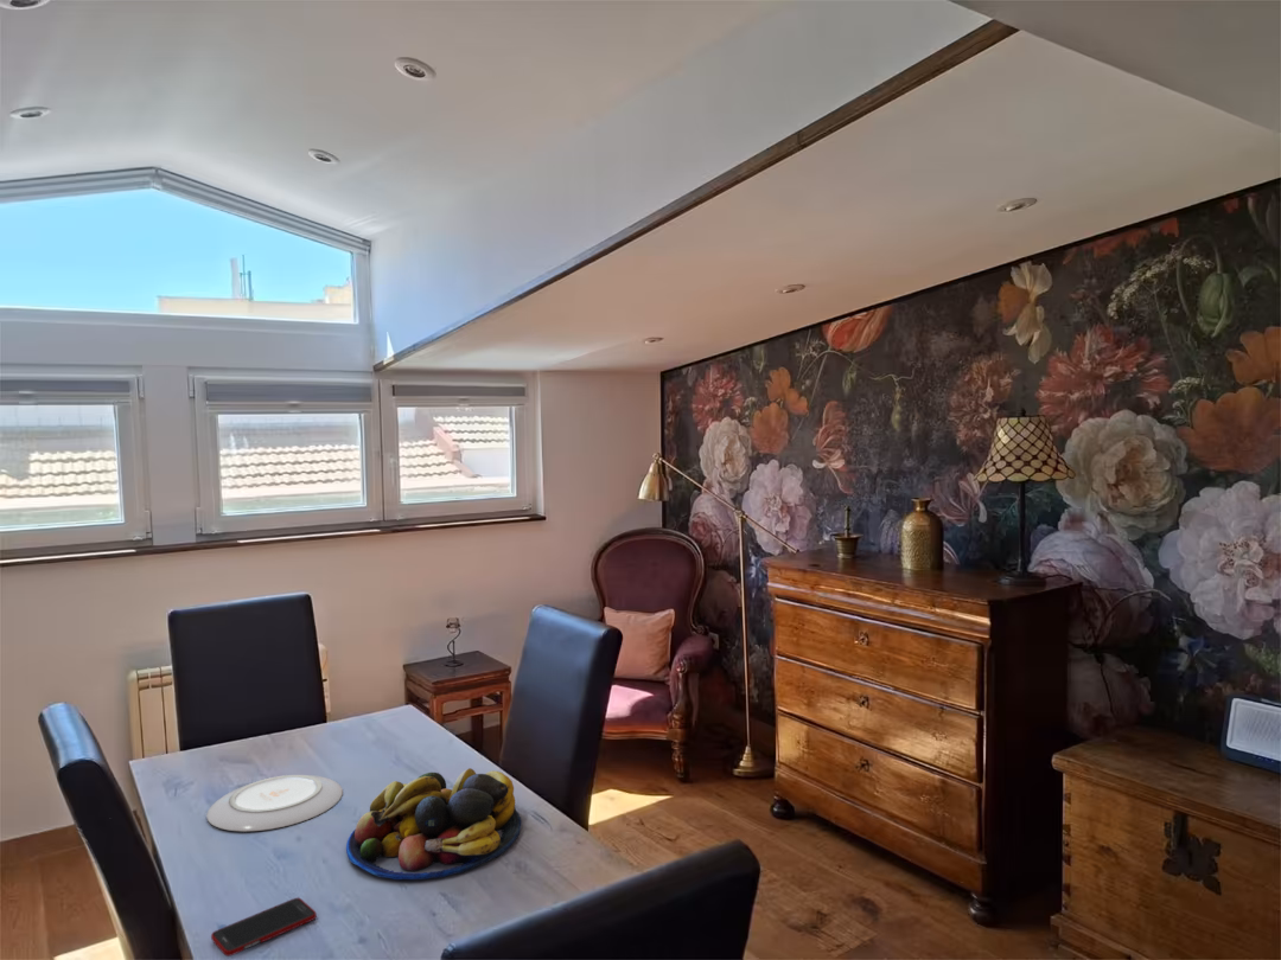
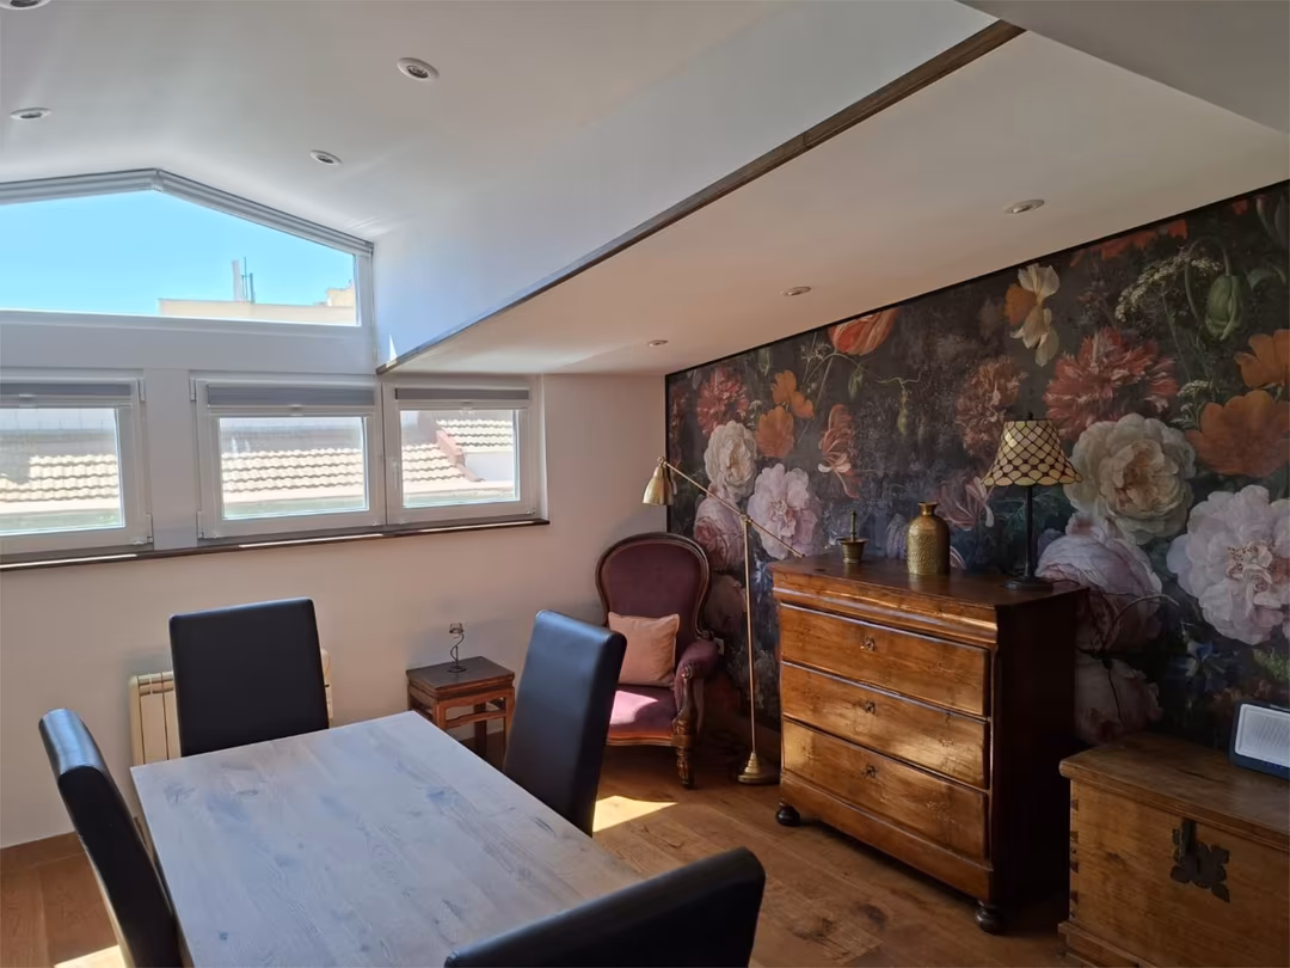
- plate (276, 796)
- cell phone (265, 926)
- fruit bowl (433, 805)
